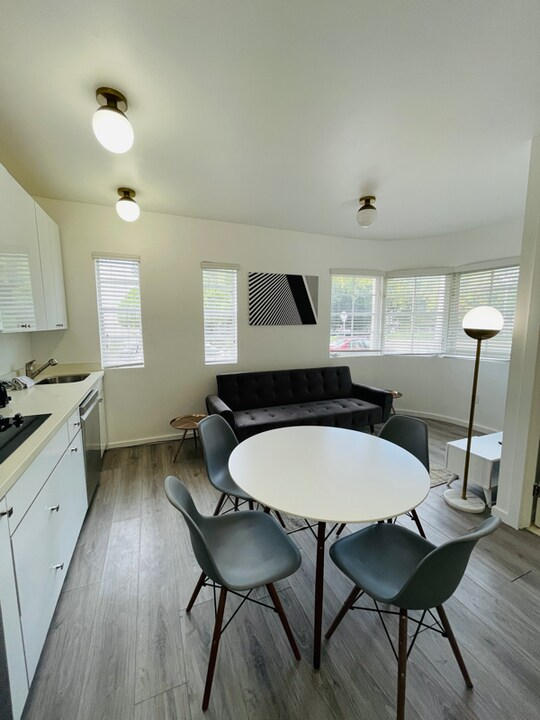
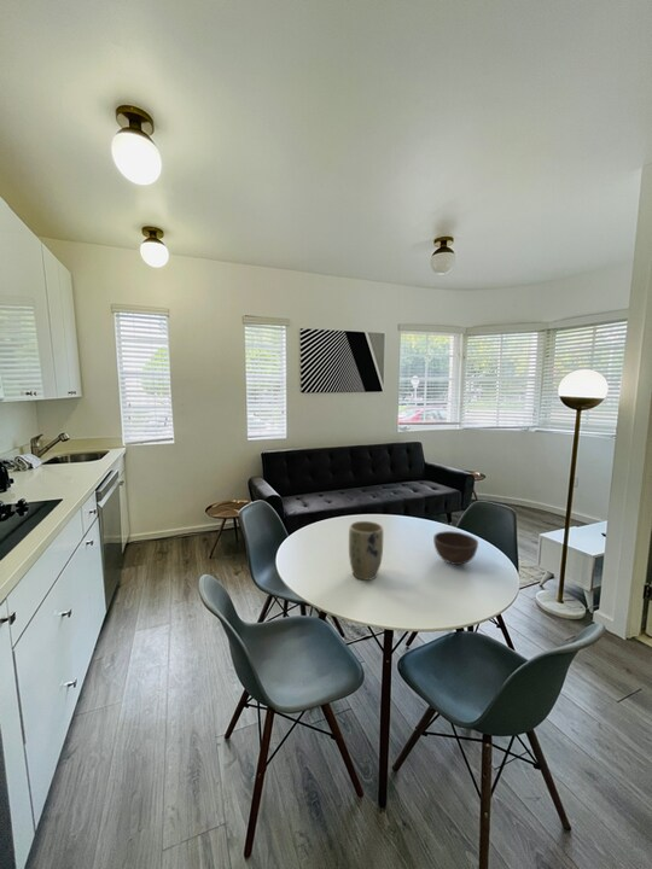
+ plant pot (365, 550)
+ bowl (454, 550)
